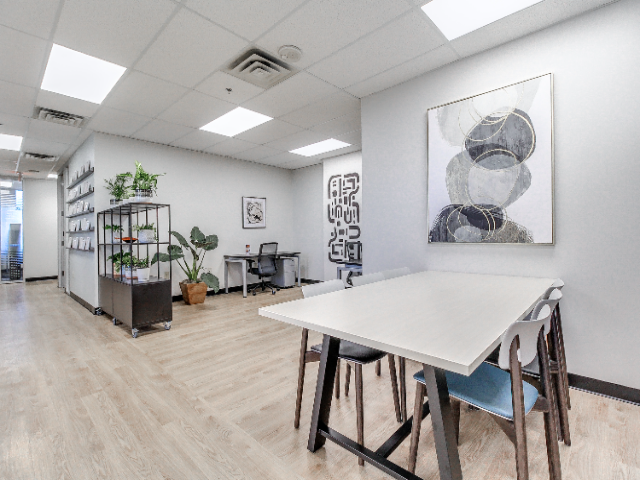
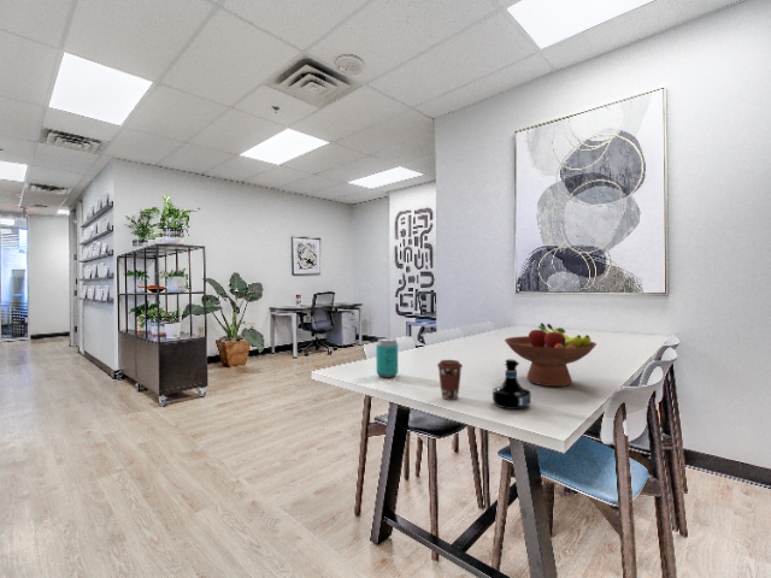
+ coffee cup (449, 379)
+ beverage can (387, 356)
+ tequila bottle (511, 382)
+ fruit bowl (548, 353)
